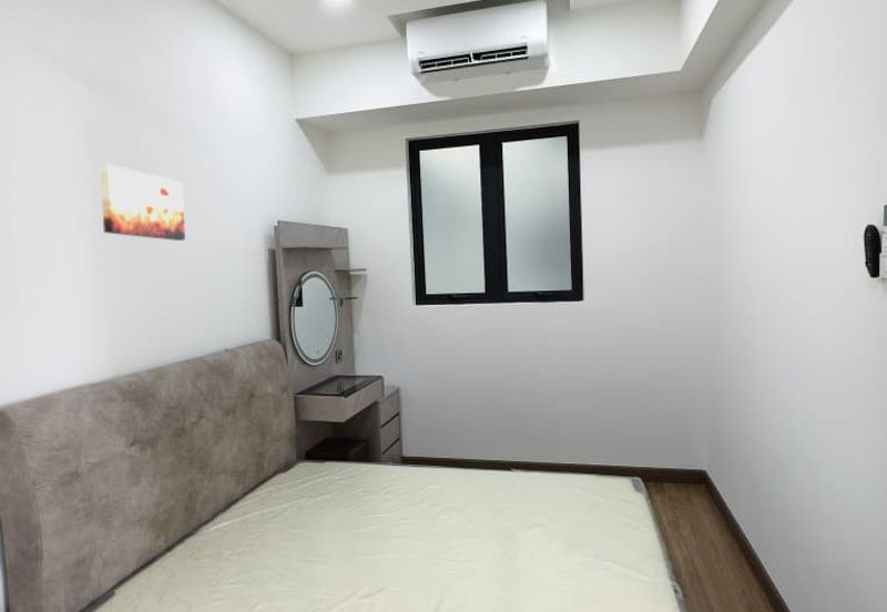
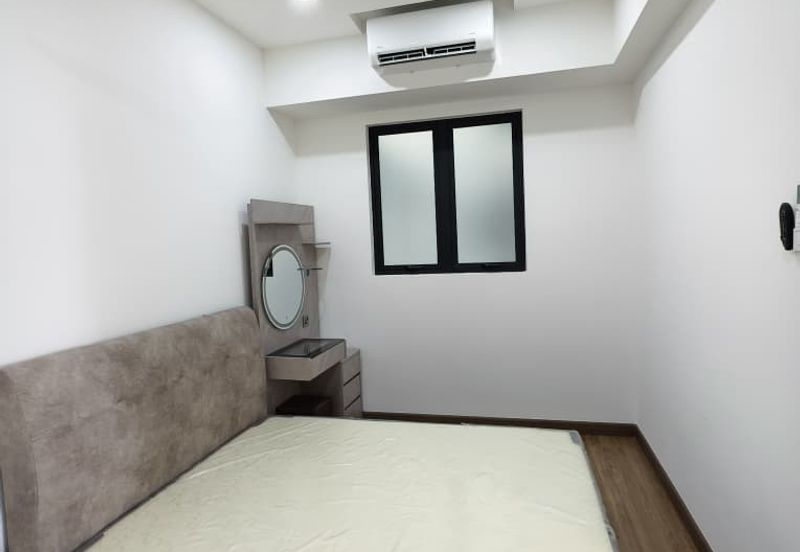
- wall art (145, 205)
